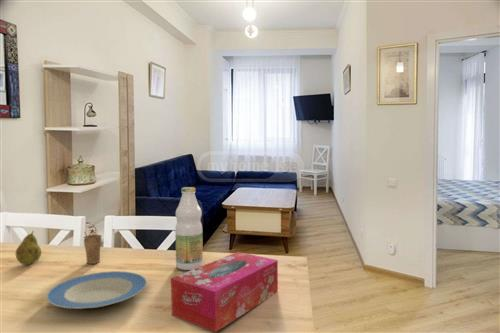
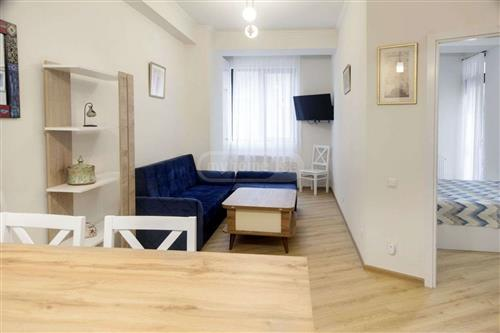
- plate (99, 292)
- bottle (188, 227)
- tissue box (228, 285)
- fruit (27, 247)
- cup (92, 245)
